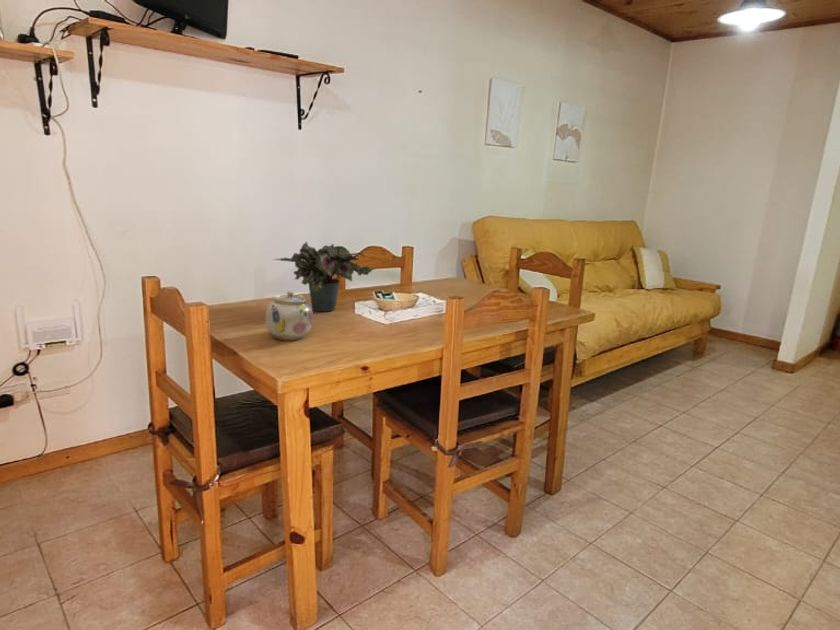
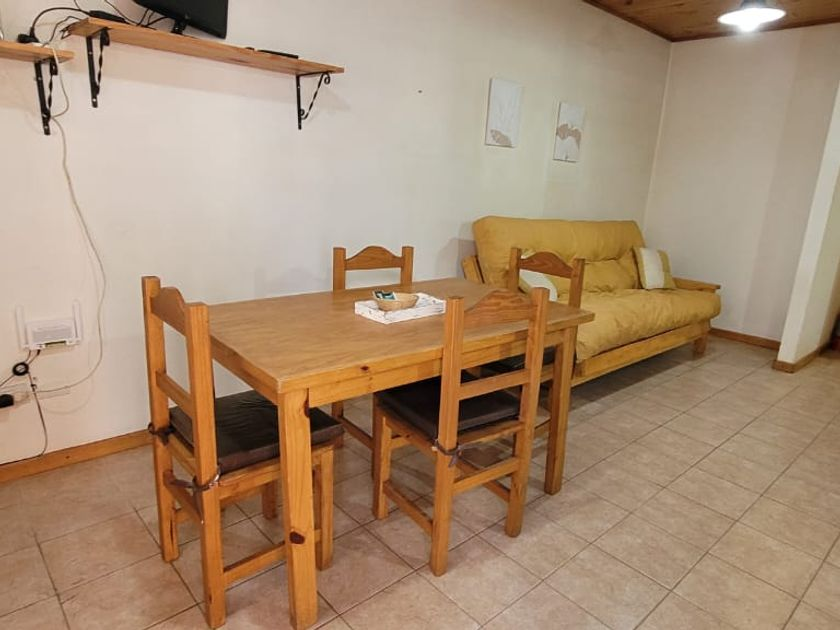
- teapot (289, 314)
- potted plant (323, 277)
